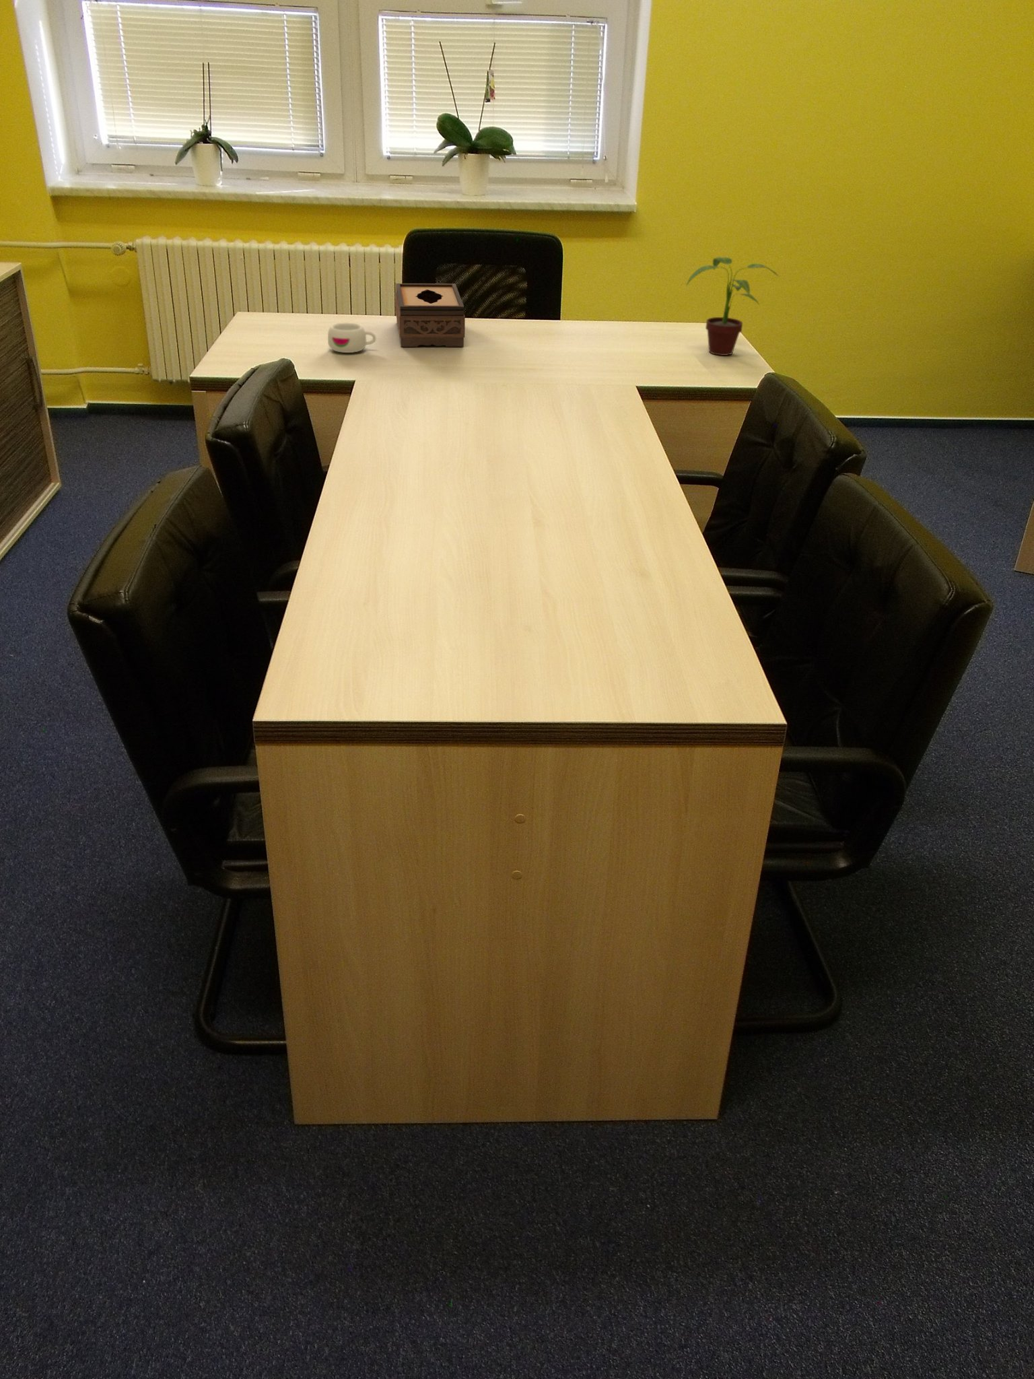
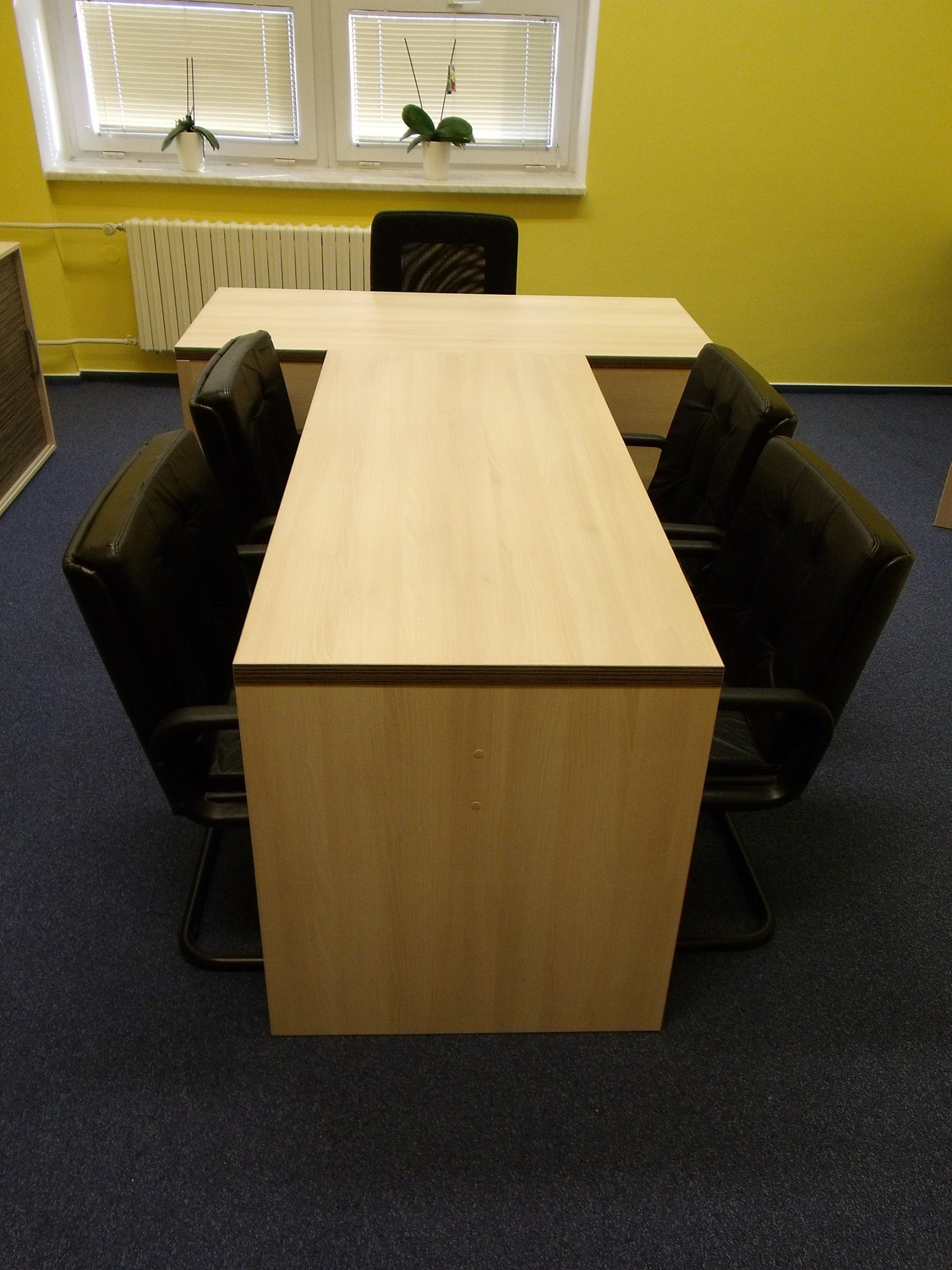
- mug (352, 338)
- tissue box (429, 314)
- potted plant (729, 307)
